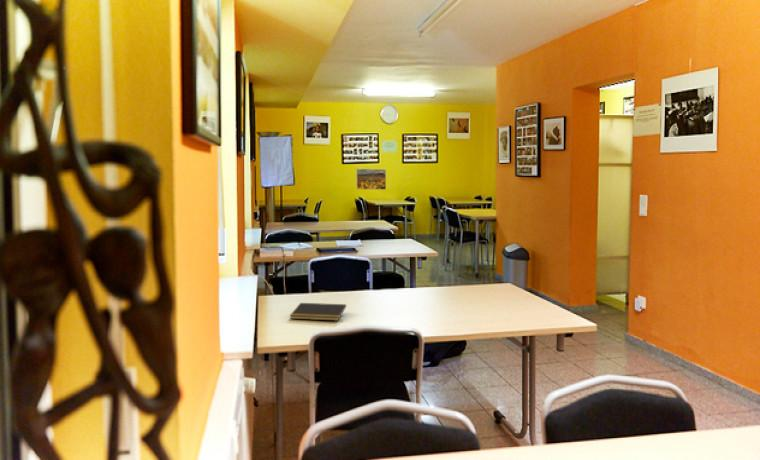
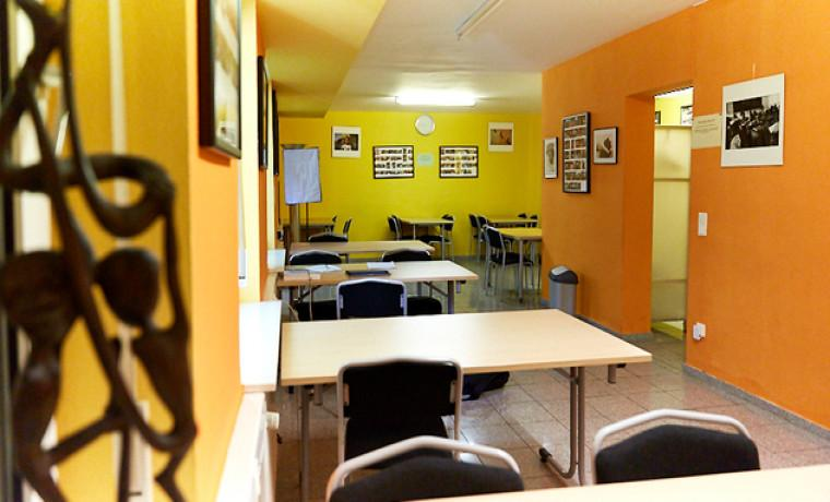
- notepad (318, 311)
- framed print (371, 179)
